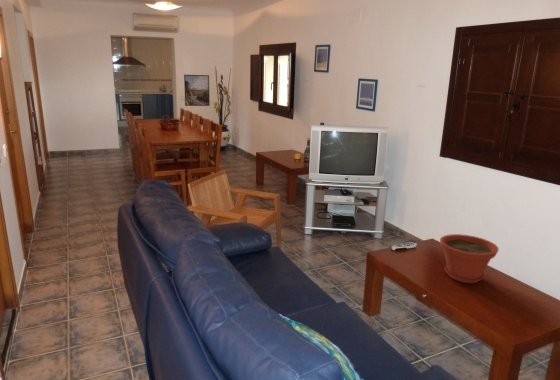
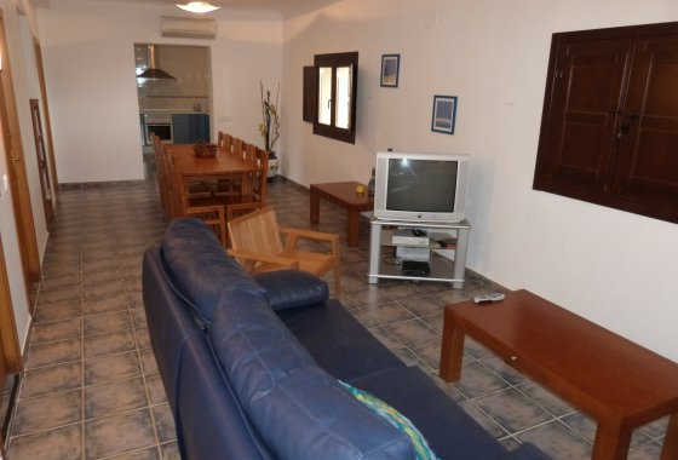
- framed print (197, 90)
- plant pot (466, 260)
